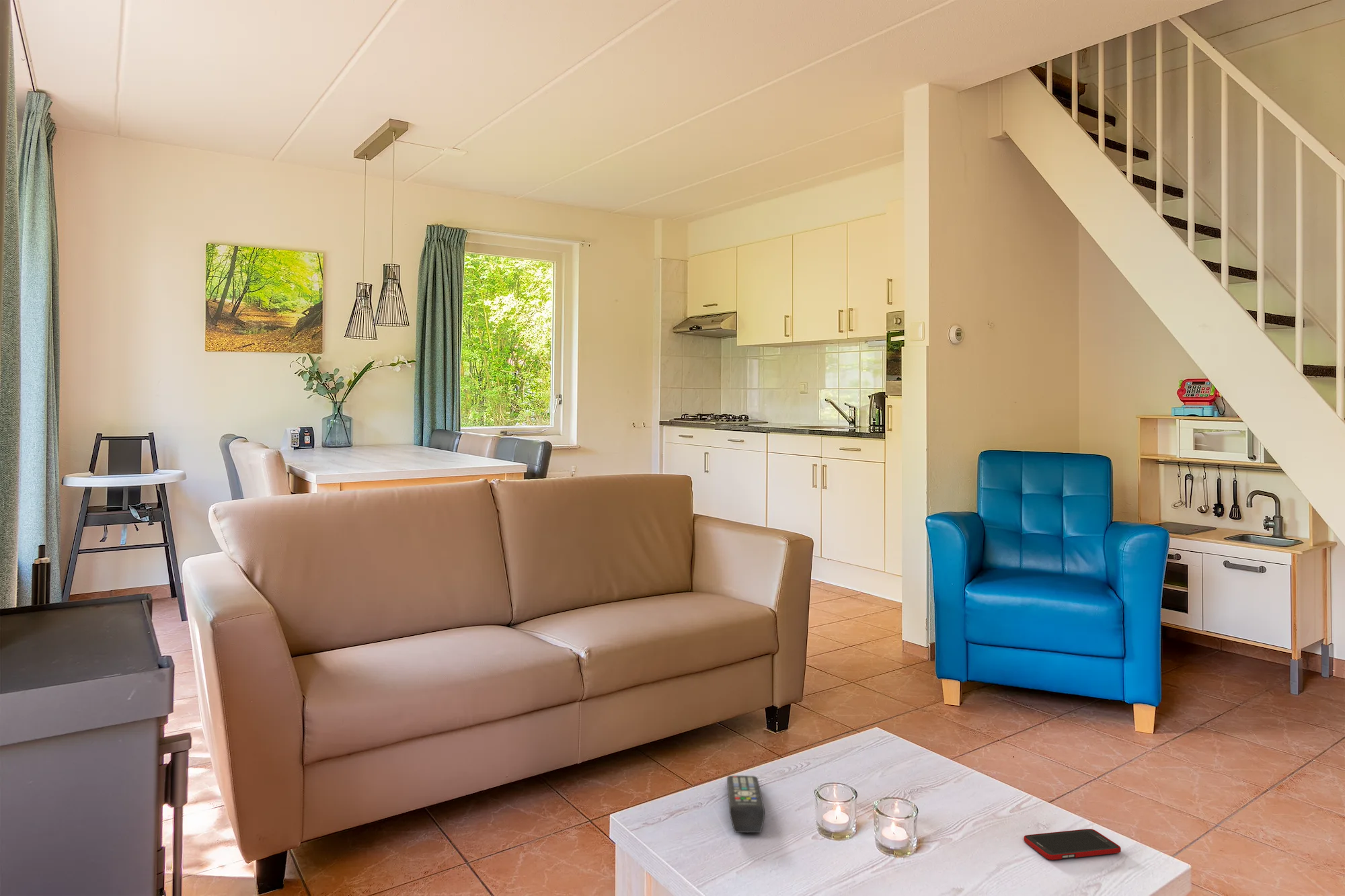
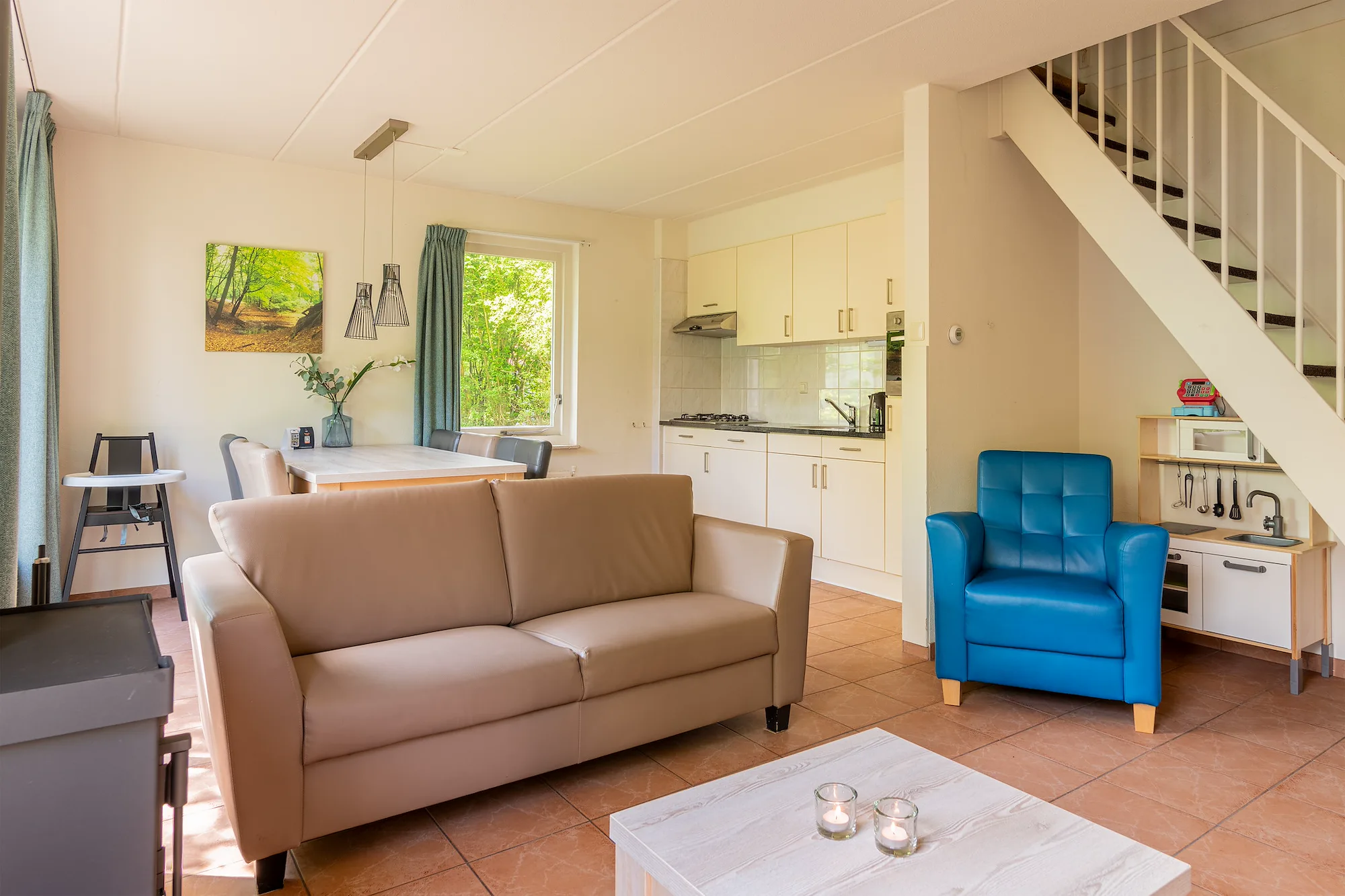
- remote control (744, 799)
- cell phone (1071, 844)
